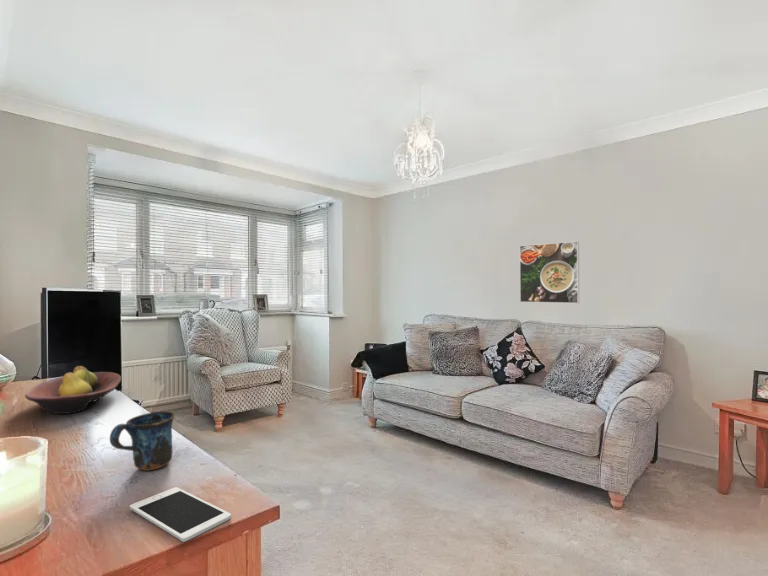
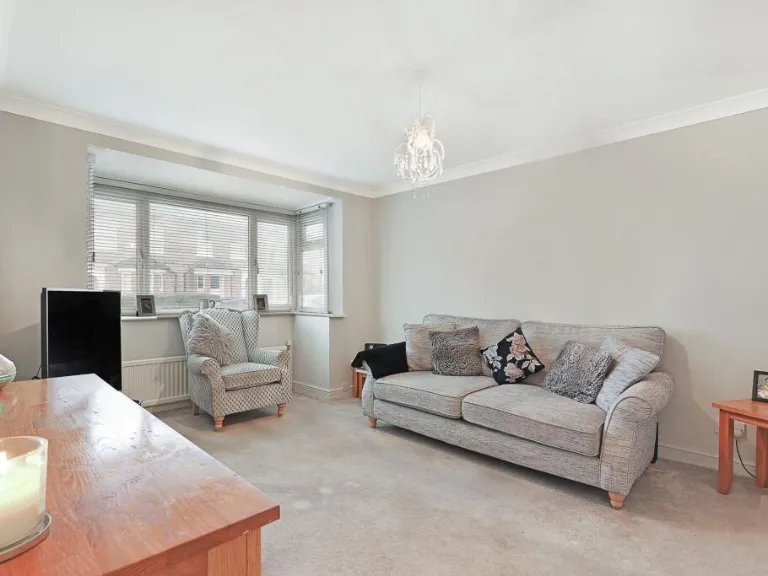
- cell phone (179, 511)
- mug (142, 442)
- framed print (548, 273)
- fruit bowl (77, 385)
